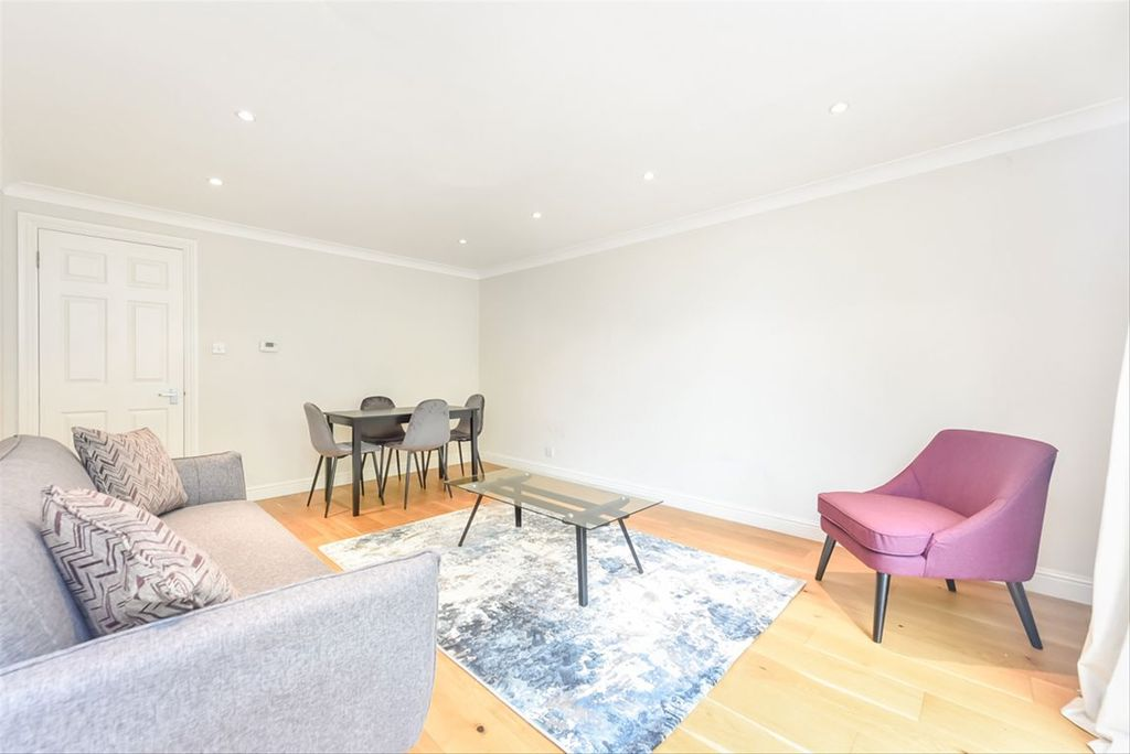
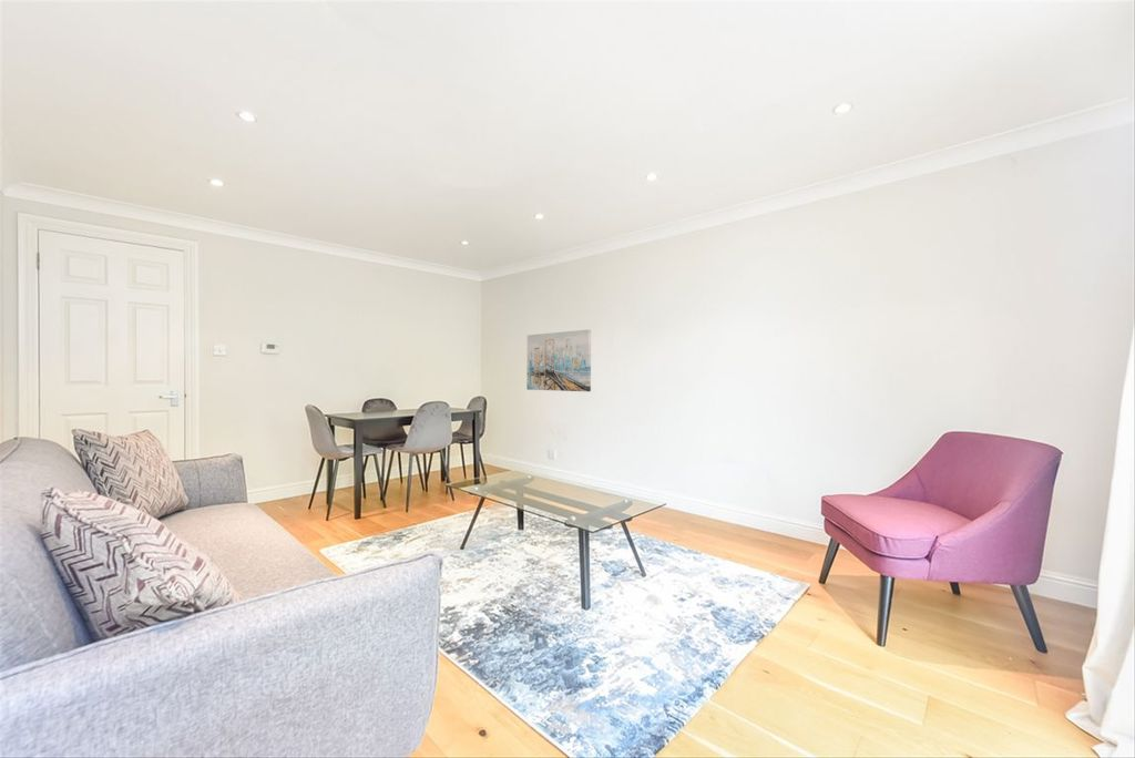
+ wall art (556, 361)
